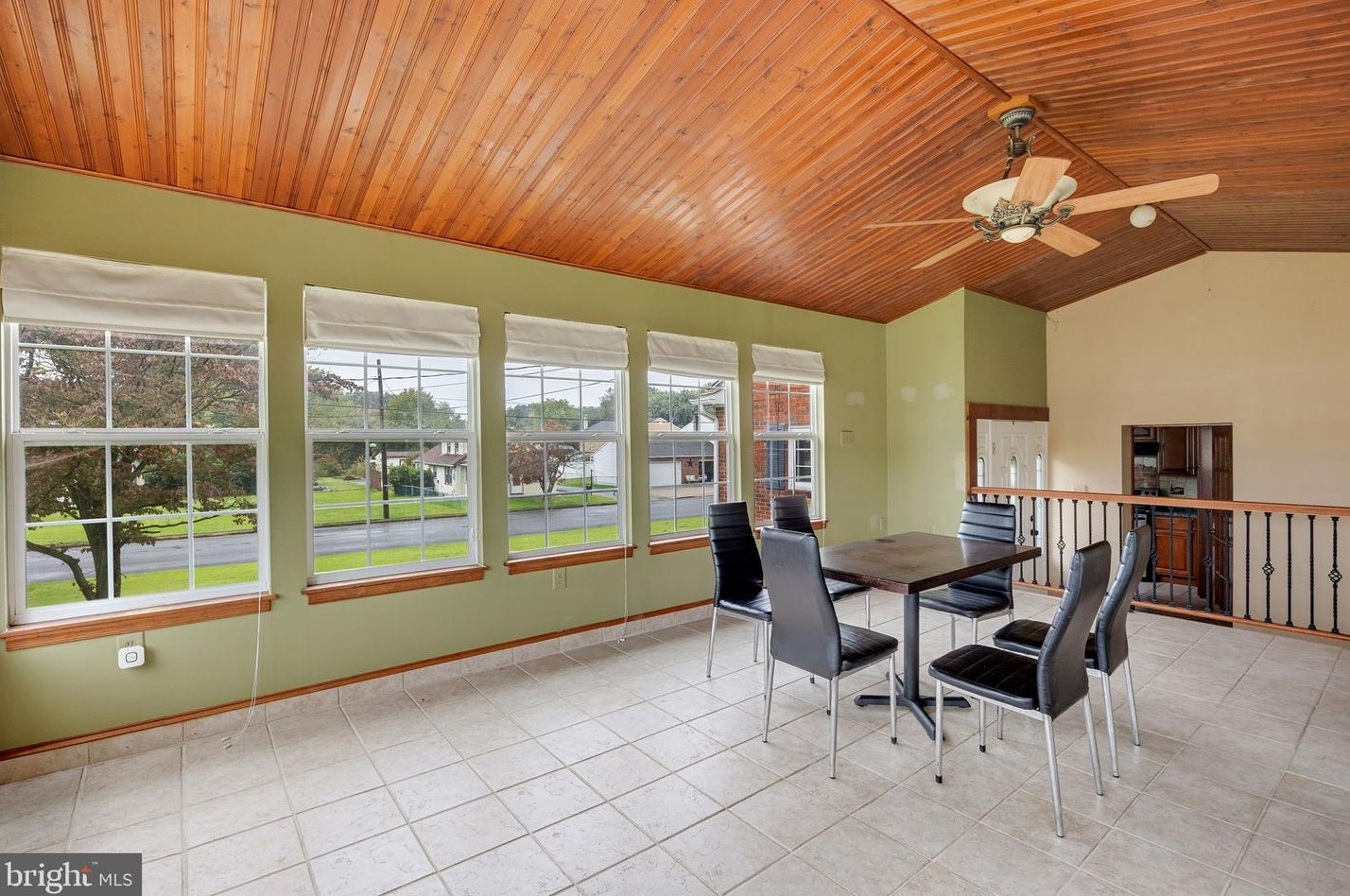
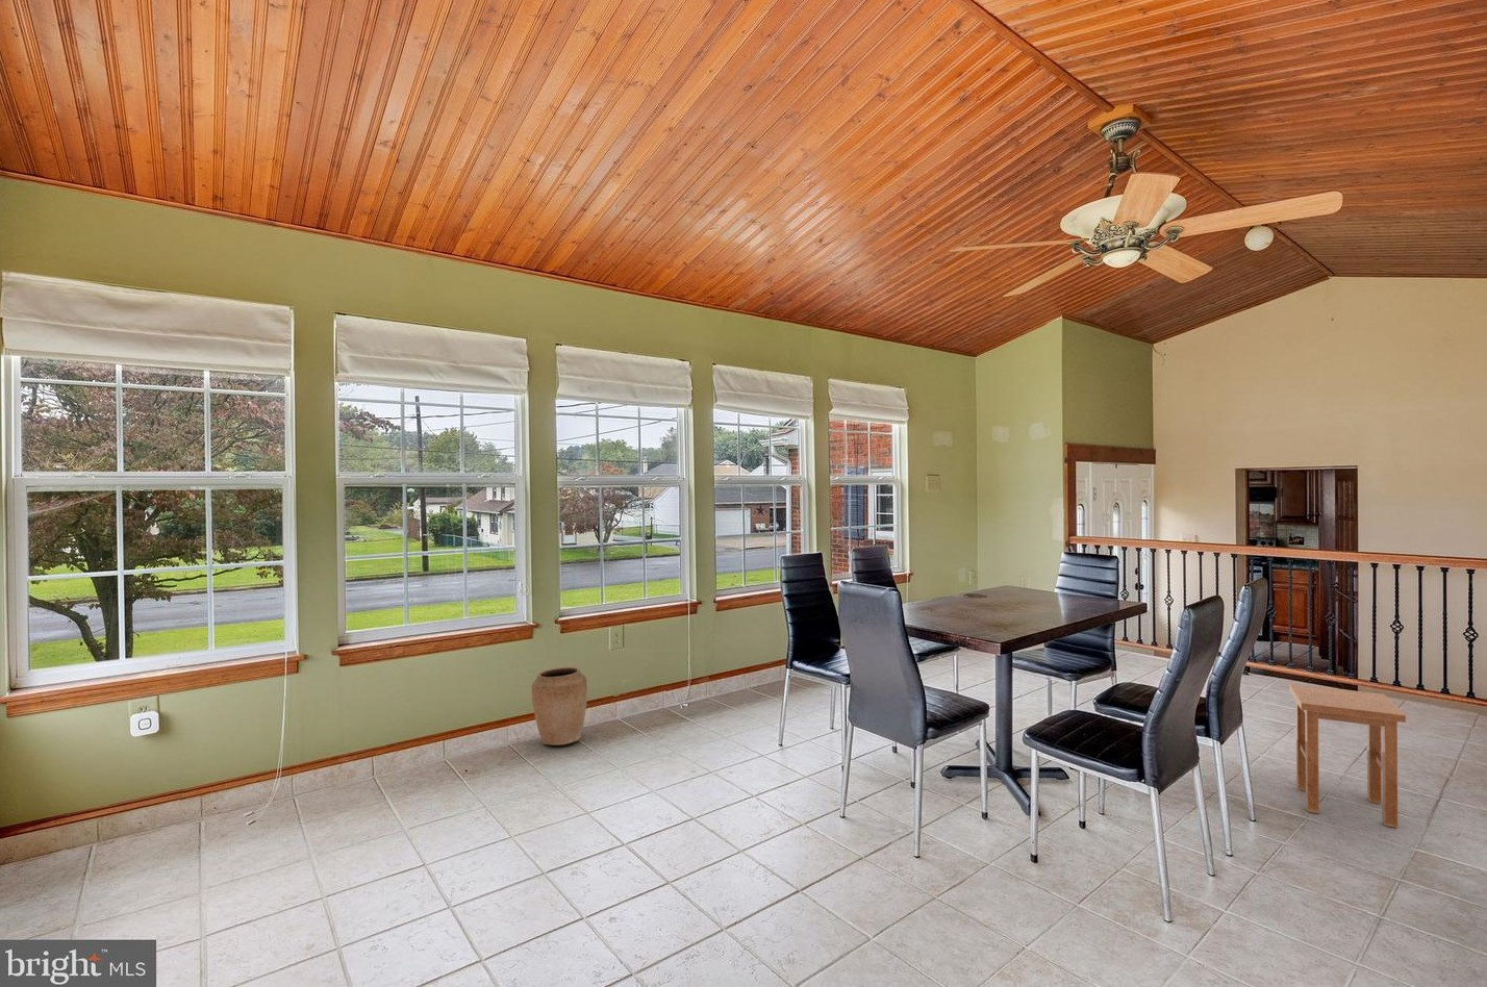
+ stool (1367, 751)
+ vase (560, 706)
